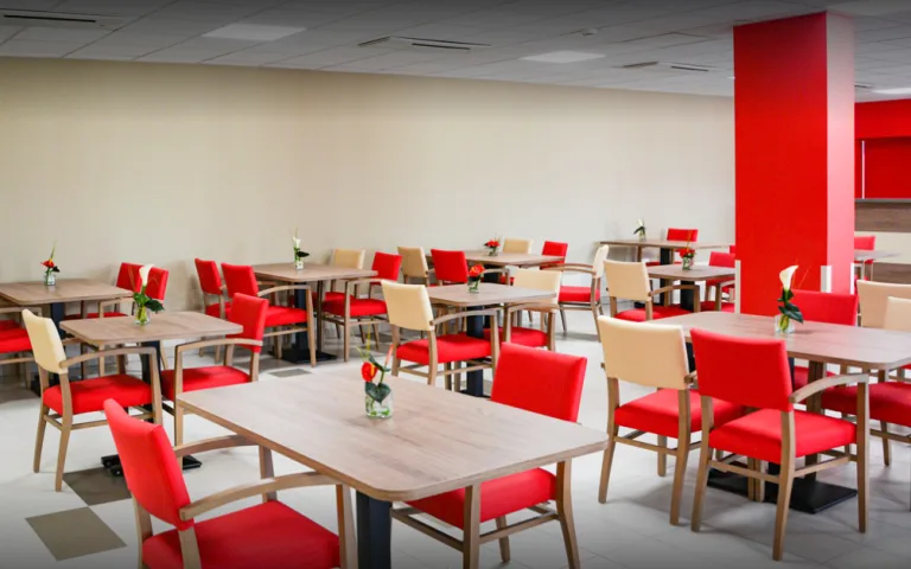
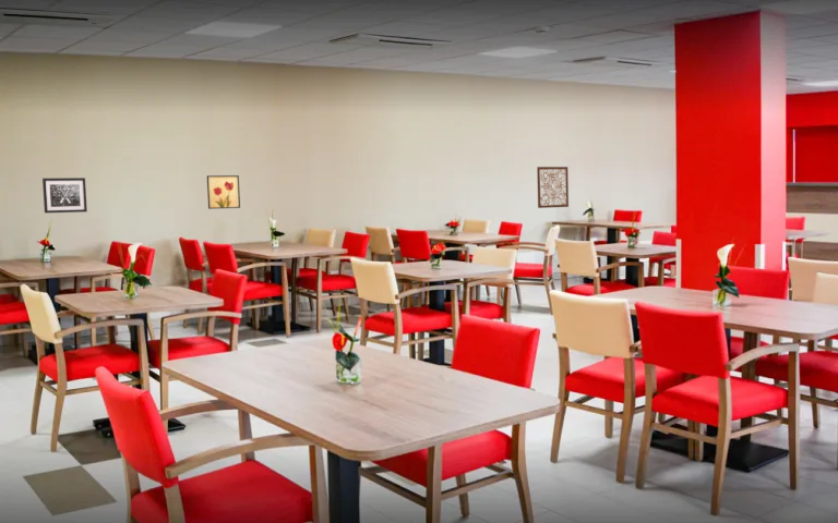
+ wall art (551, 186)
+ wall art (64, 195)
+ wall art (223, 192)
